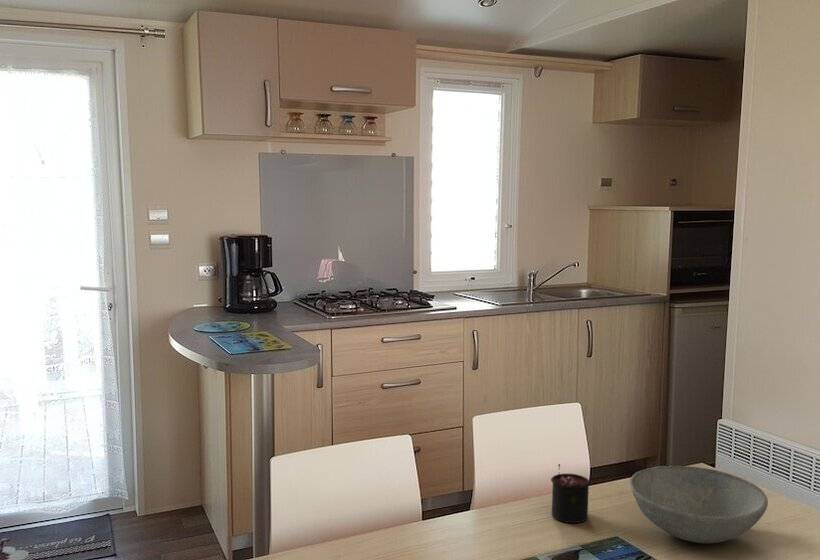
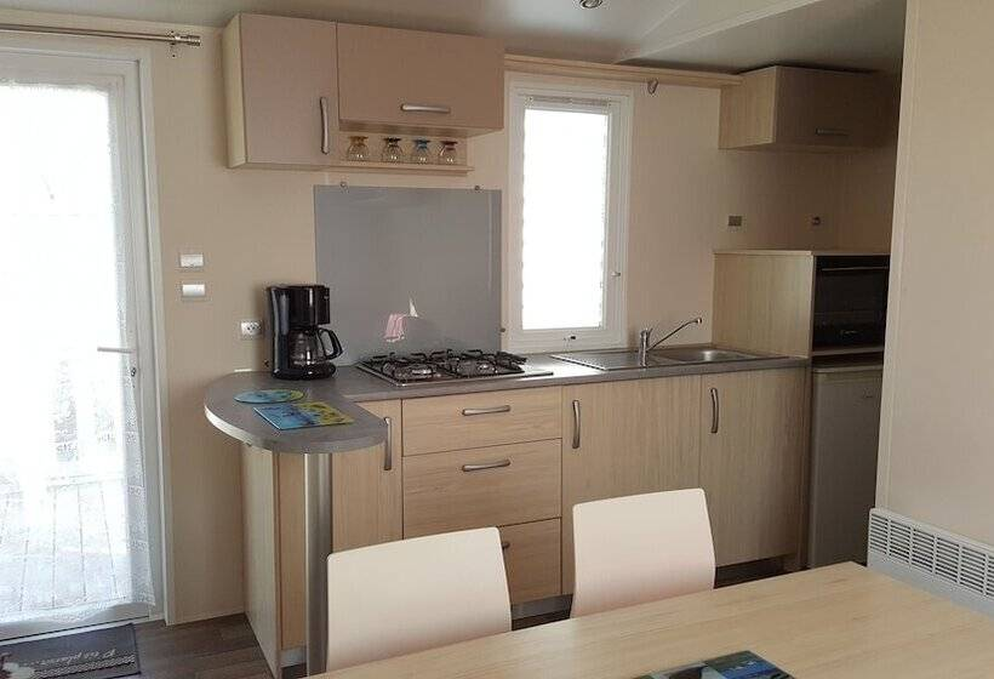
- candle (570, 489)
- bowl (695, 510)
